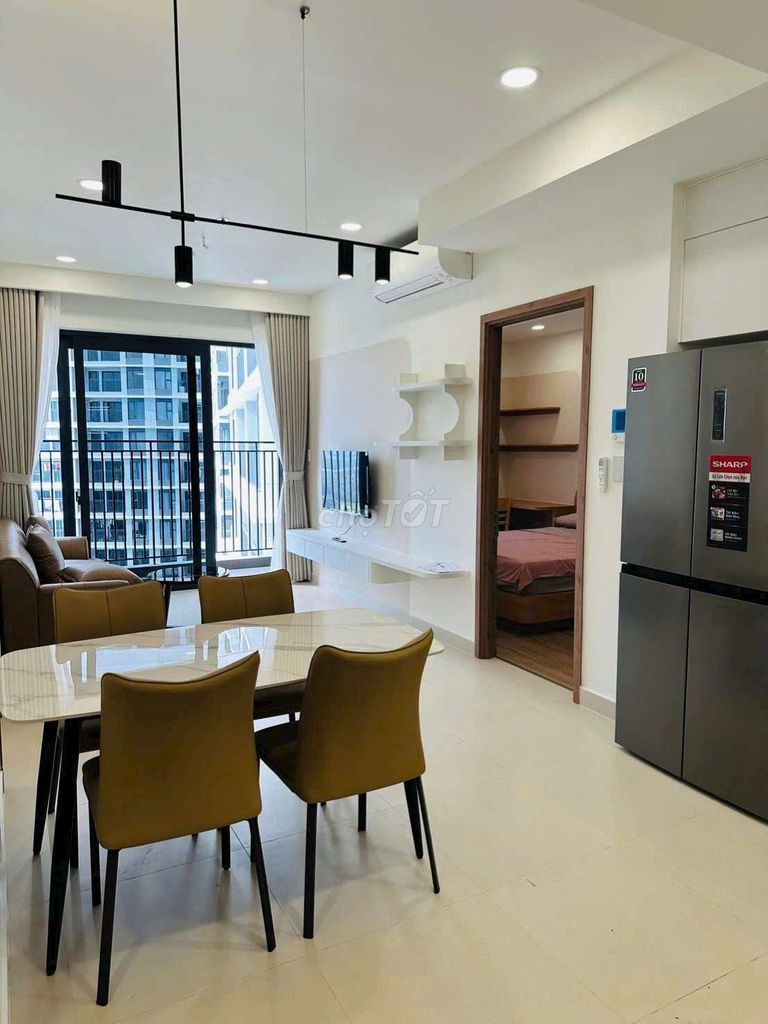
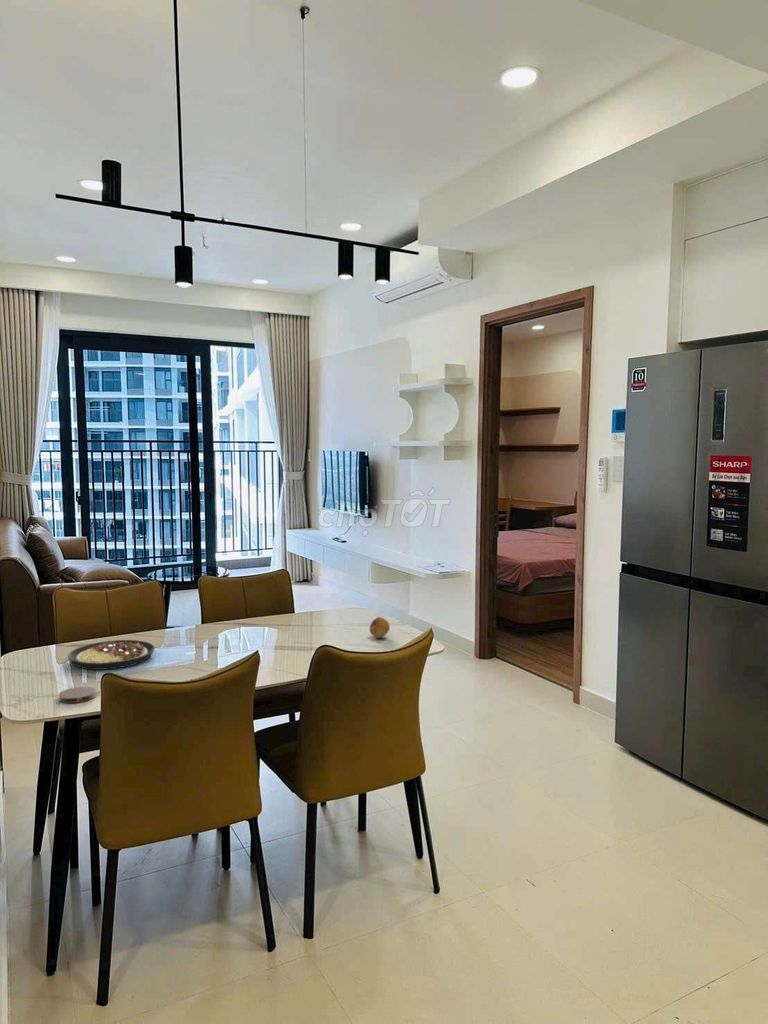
+ coaster (77, 694)
+ plate (112, 652)
+ fruit (379, 627)
